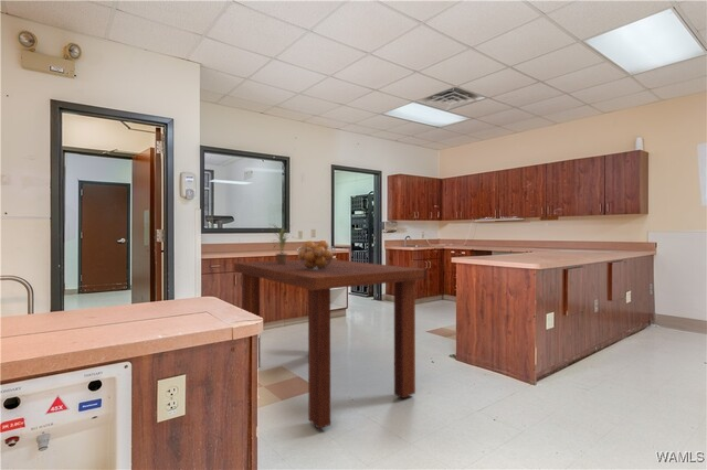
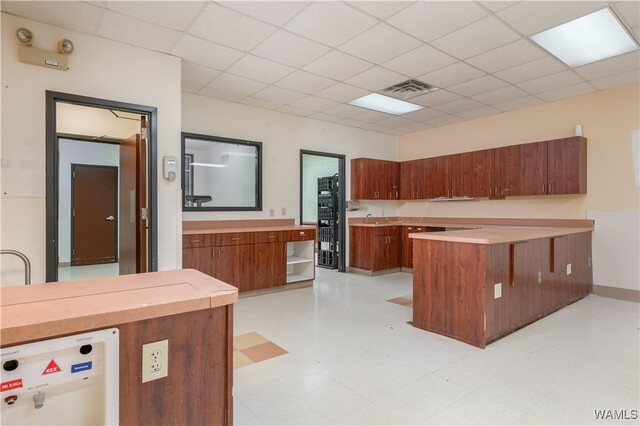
- dining table (320, 323)
- fruit basket (316, 254)
- potted plant (281, 243)
